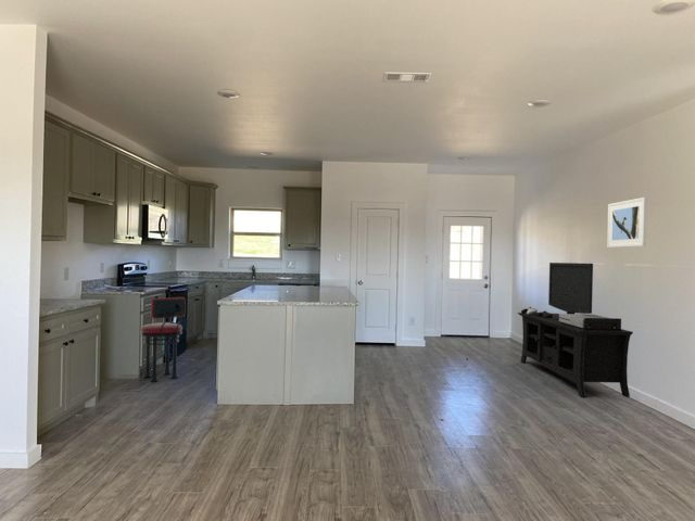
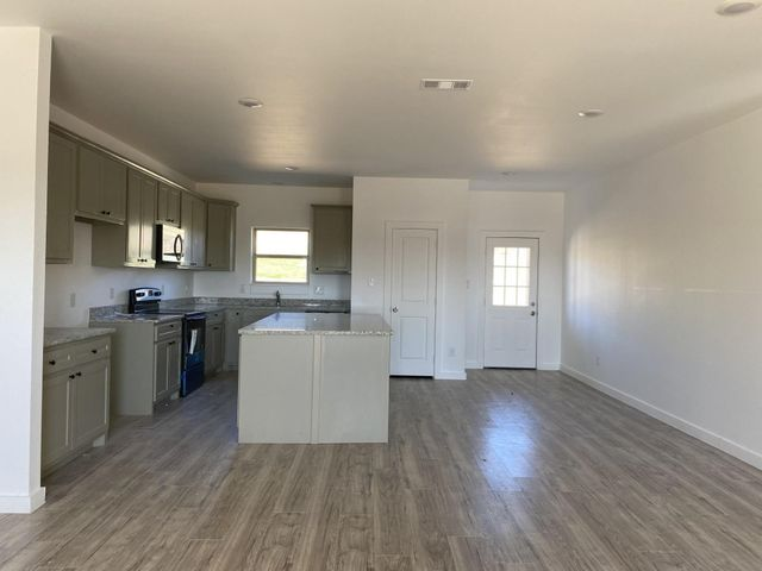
- media console (566, 319)
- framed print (626, 224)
- stool (163, 338)
